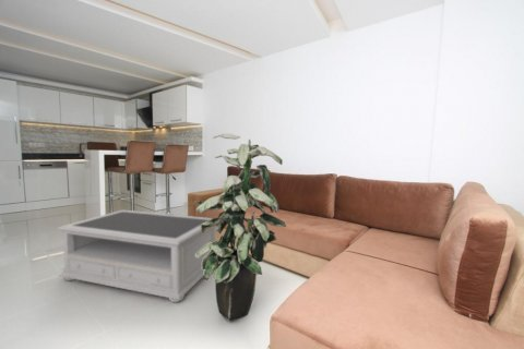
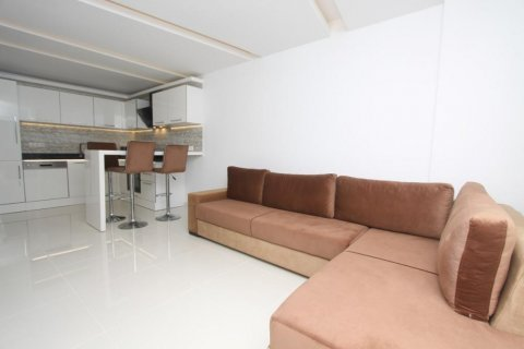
- indoor plant (237, 224)
- coffee table (144, 246)
